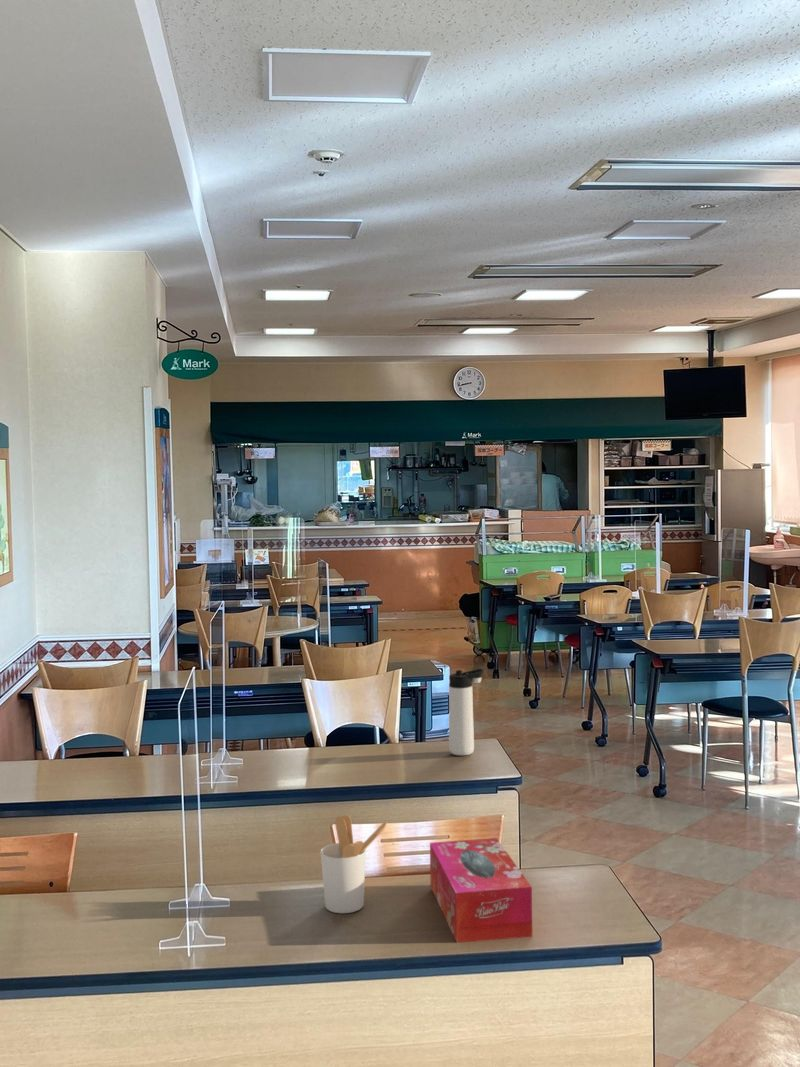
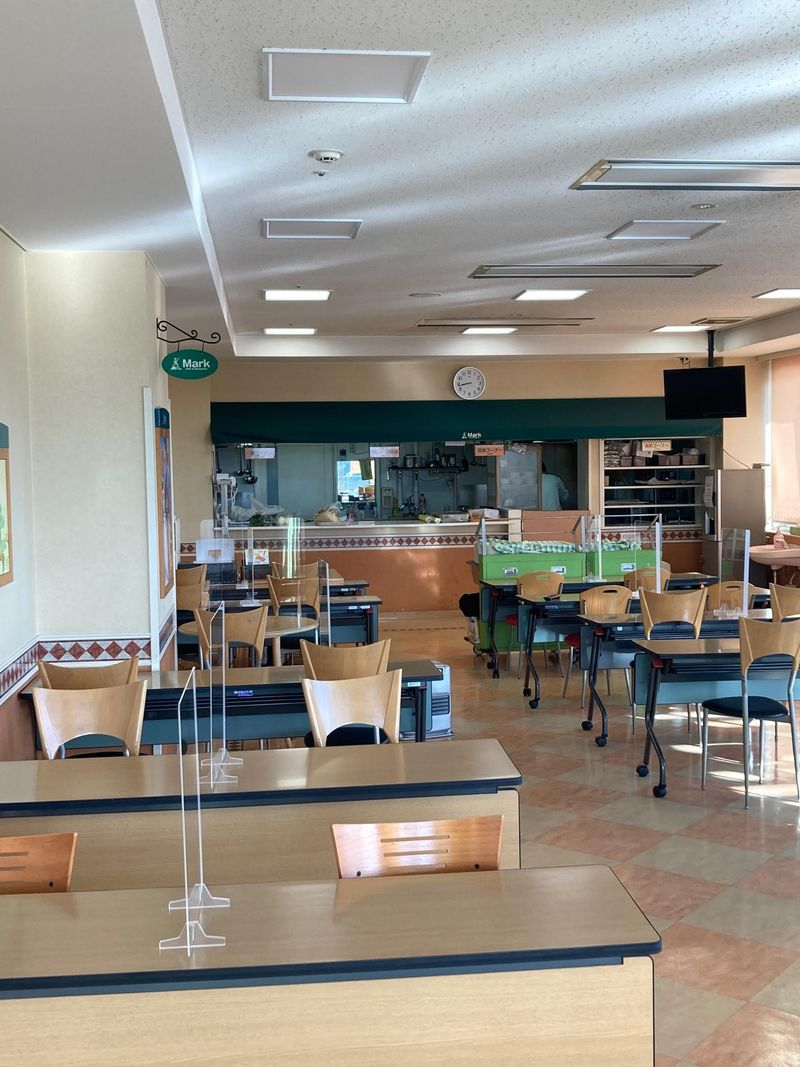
- thermos bottle (466, 711)
- utensil holder (355, 863)
- tissue box (478, 886)
